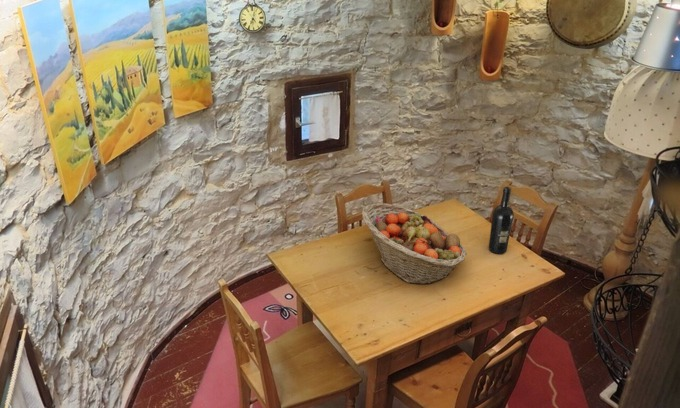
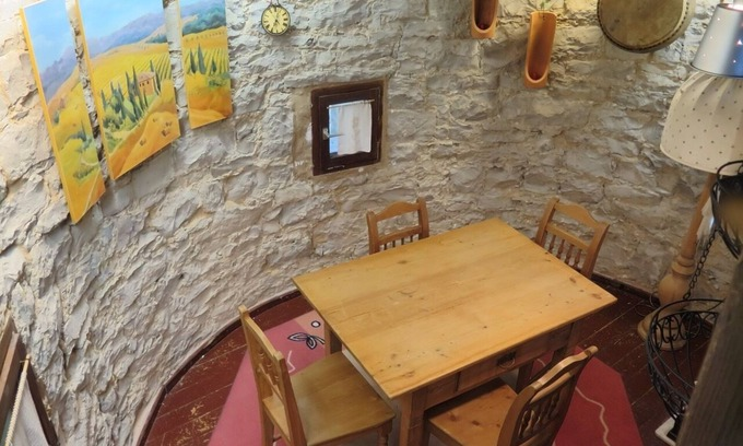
- fruit basket (412, 239)
- wine bottle (502, 219)
